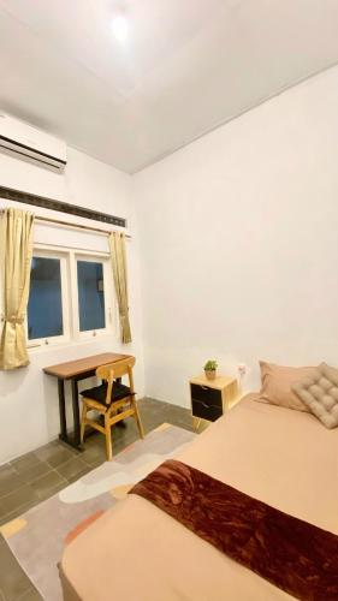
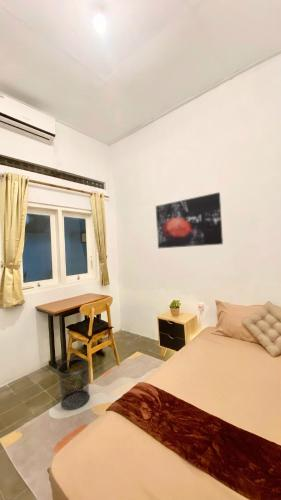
+ wall art (185, 223)
+ waste bin (74, 382)
